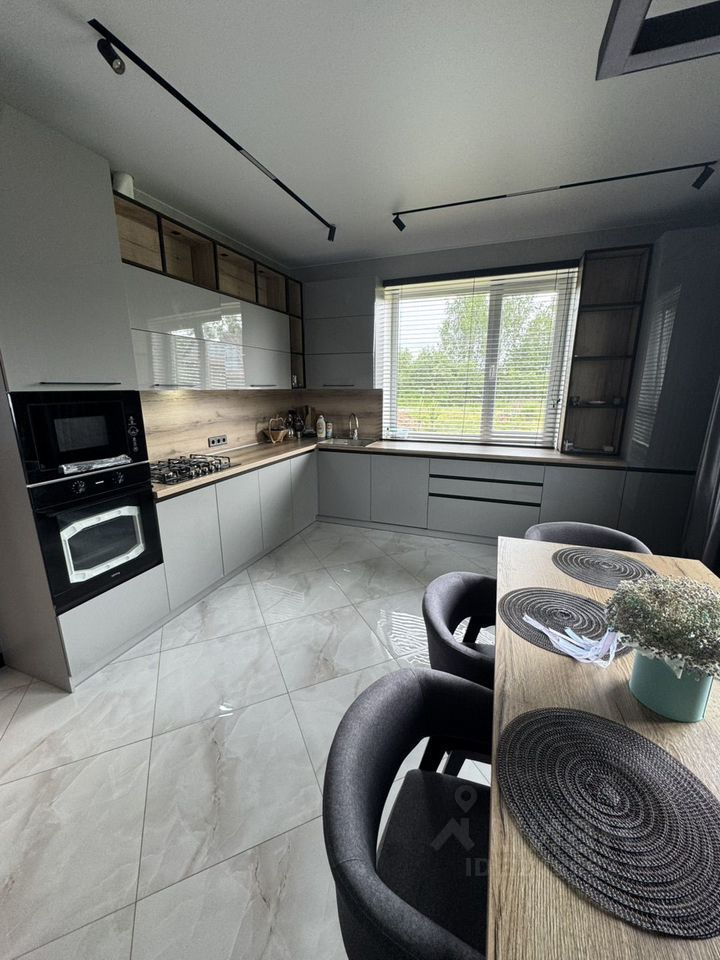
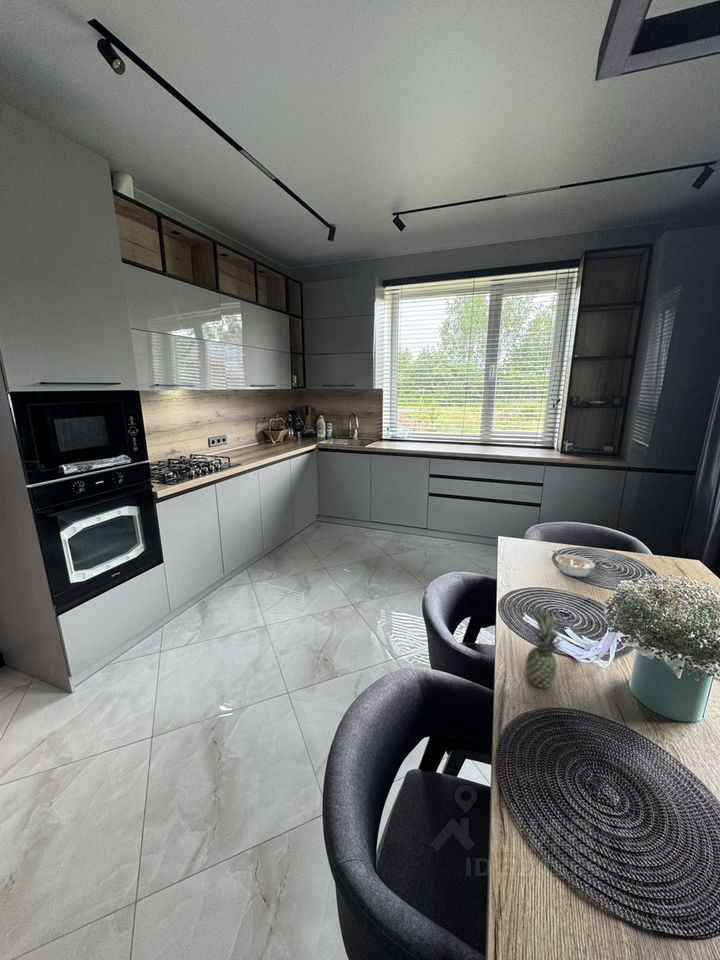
+ legume (572, 565)
+ fruit (544, 646)
